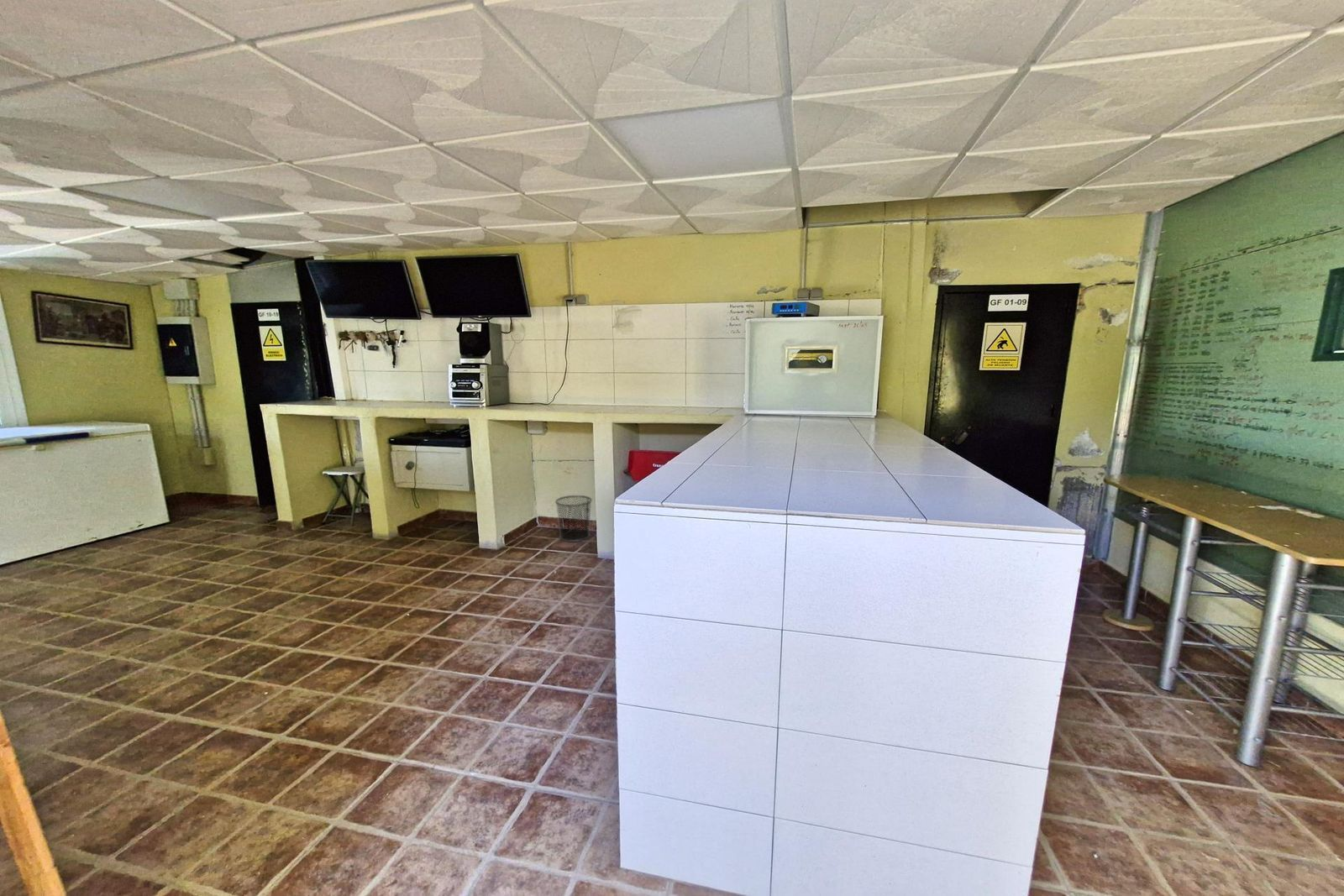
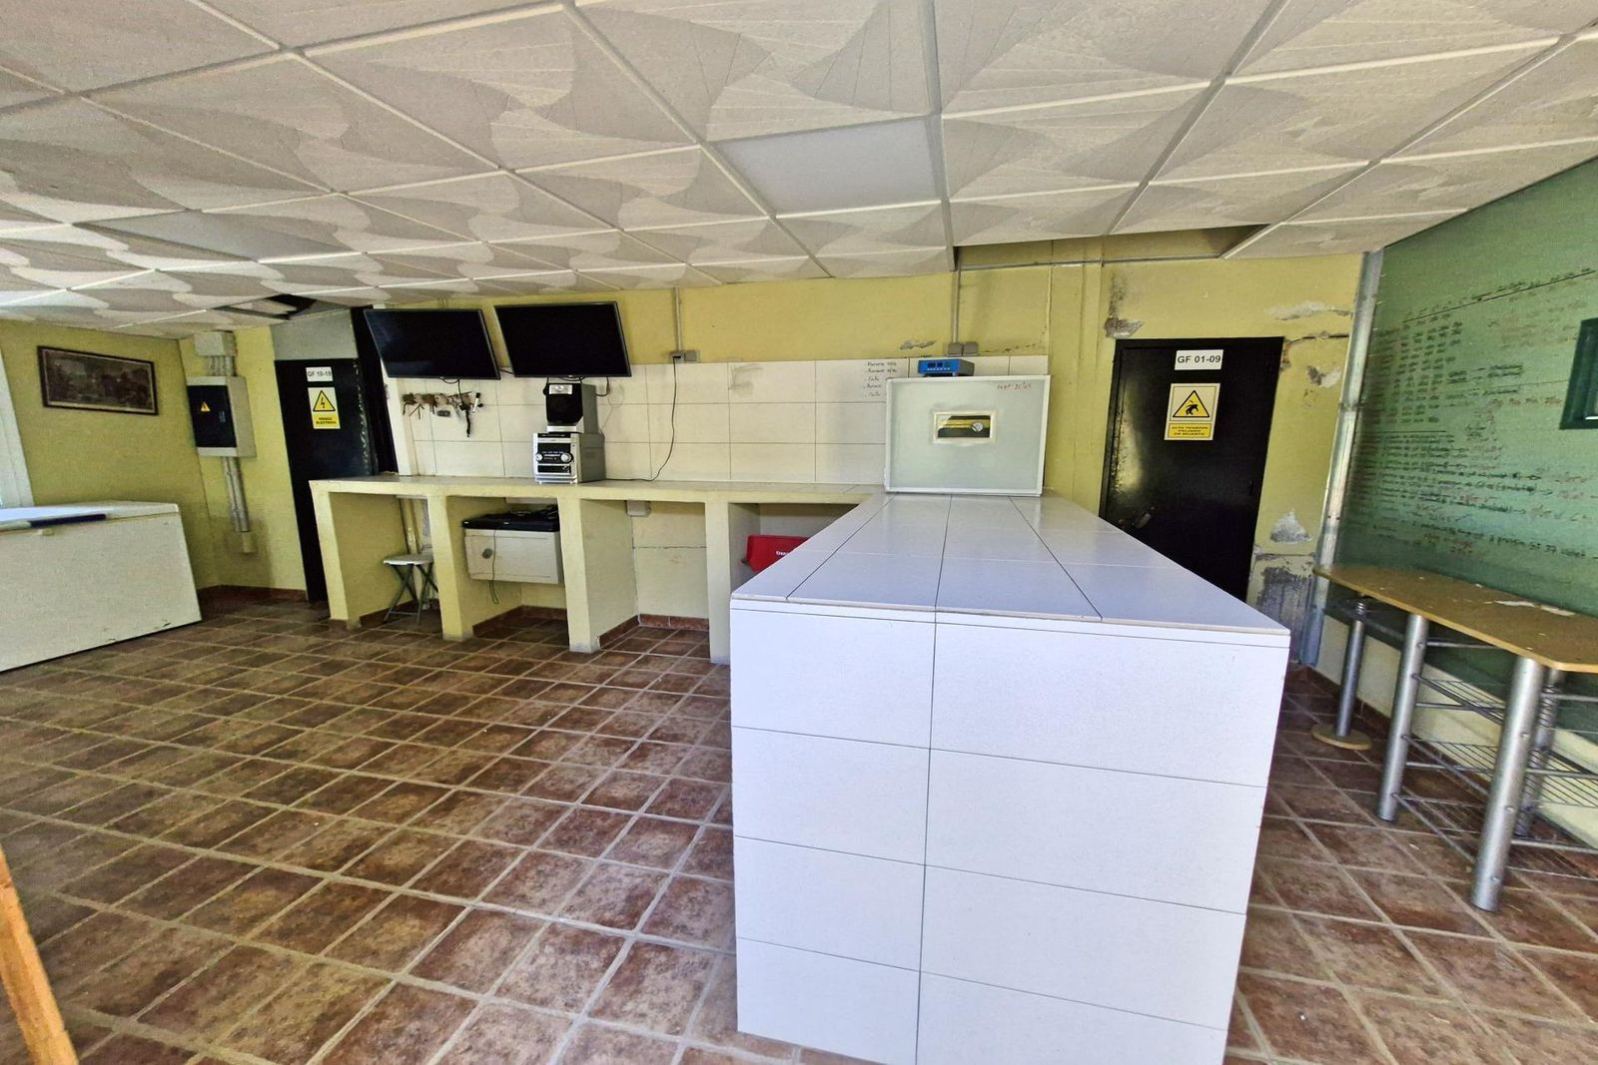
- waste bin (574, 518)
